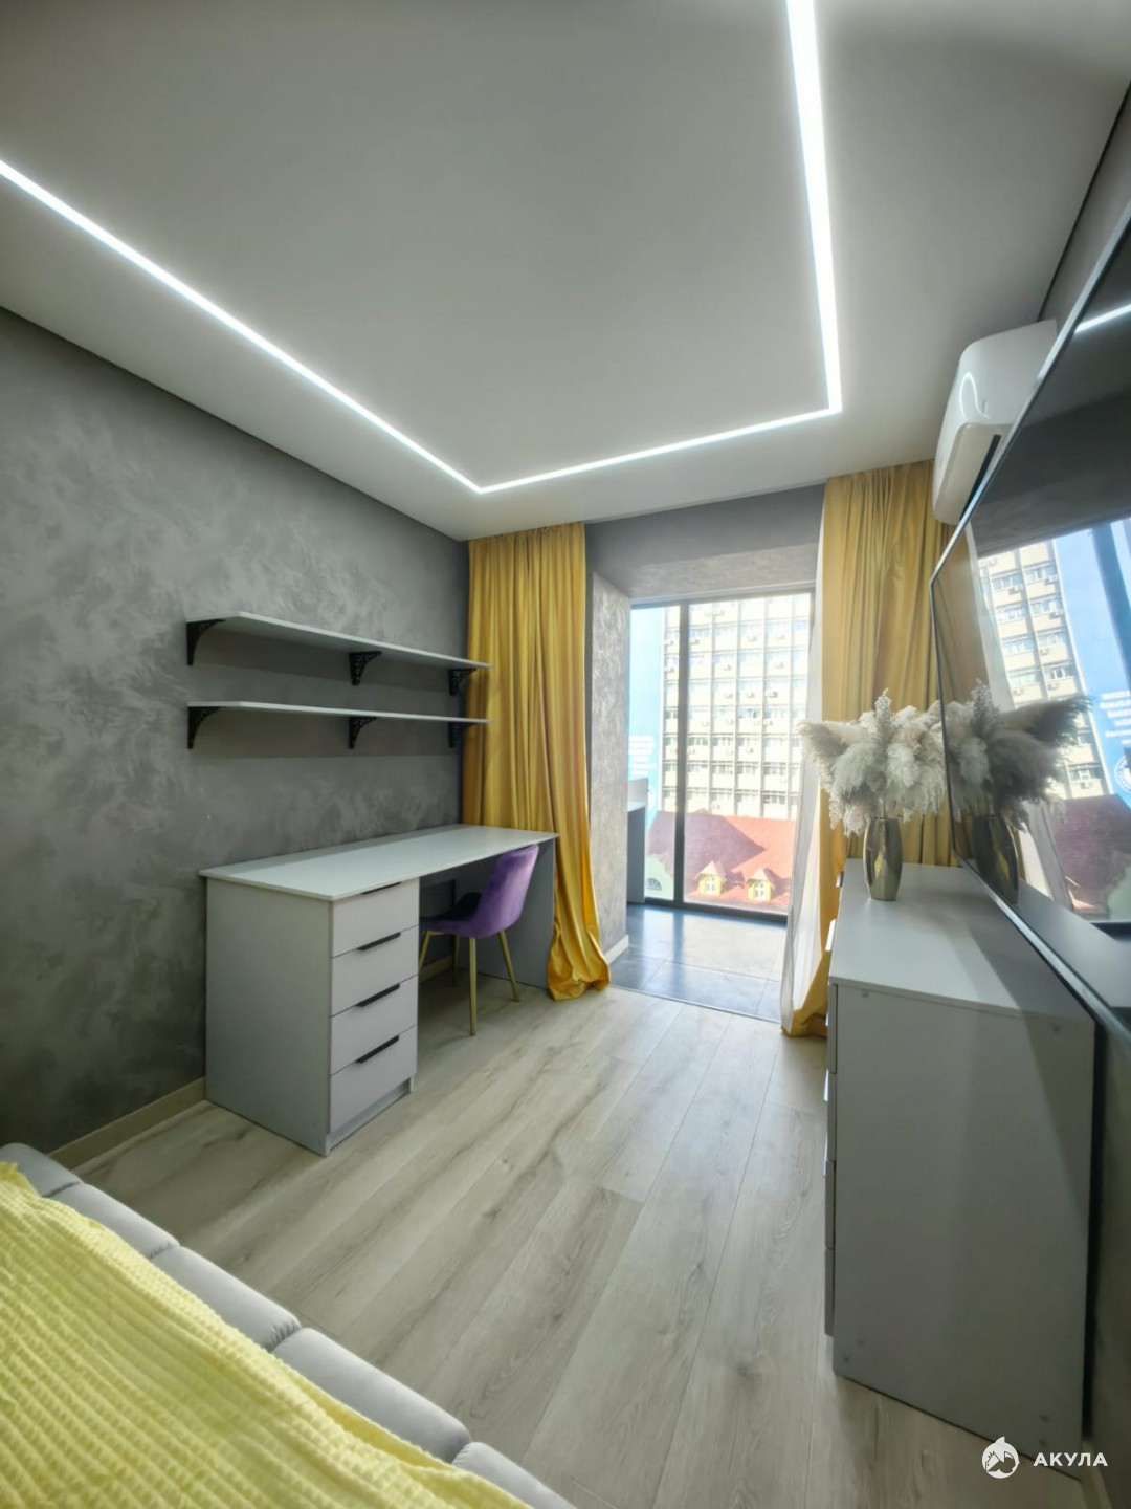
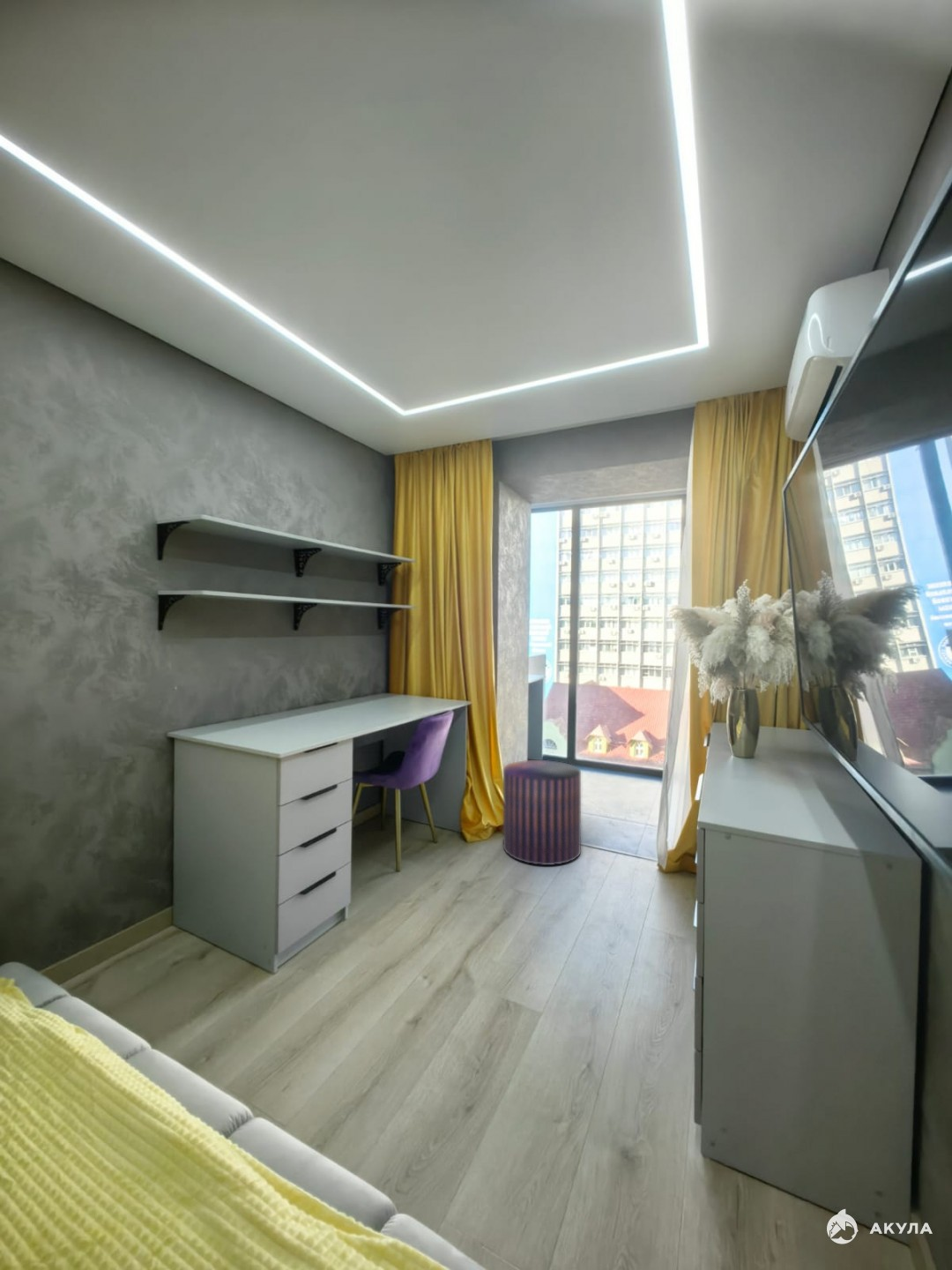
+ pouf (541, 808)
